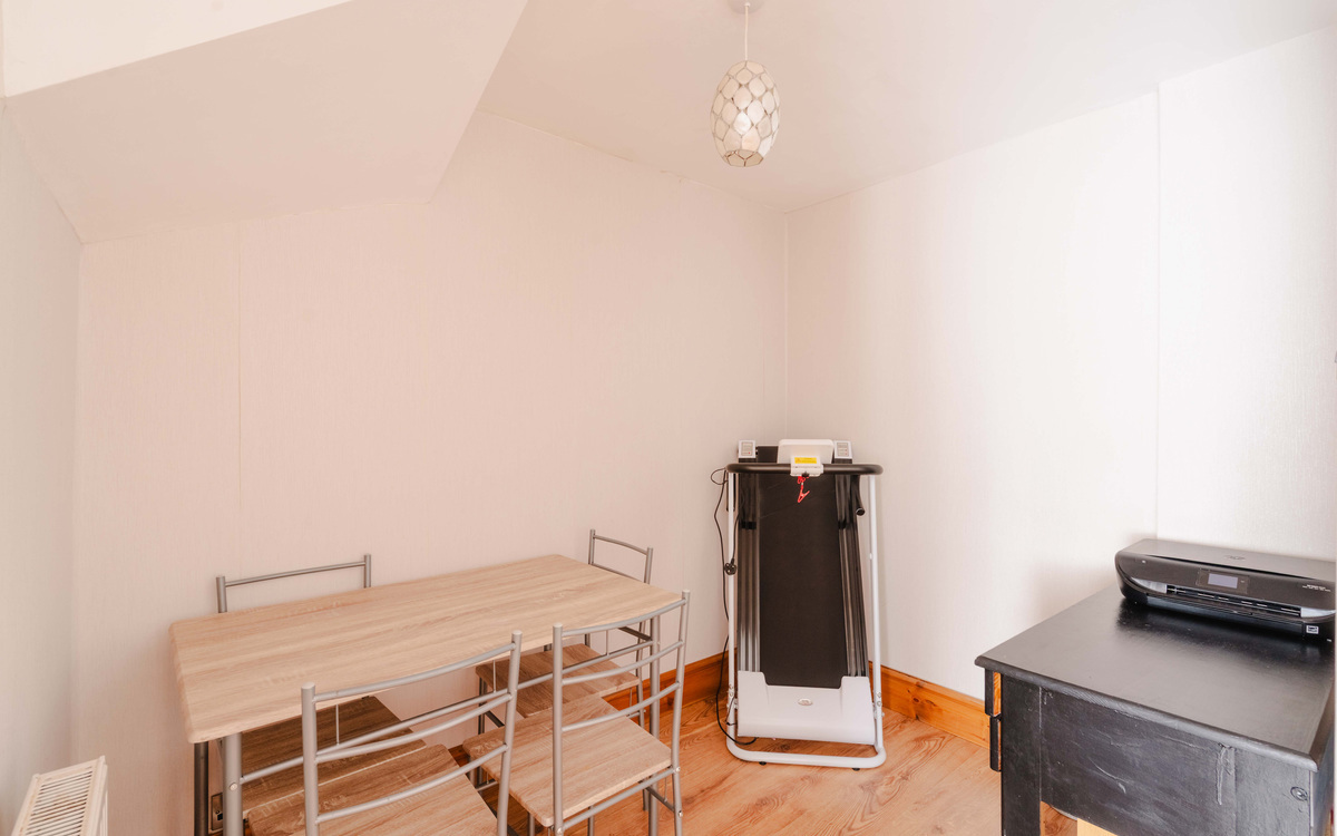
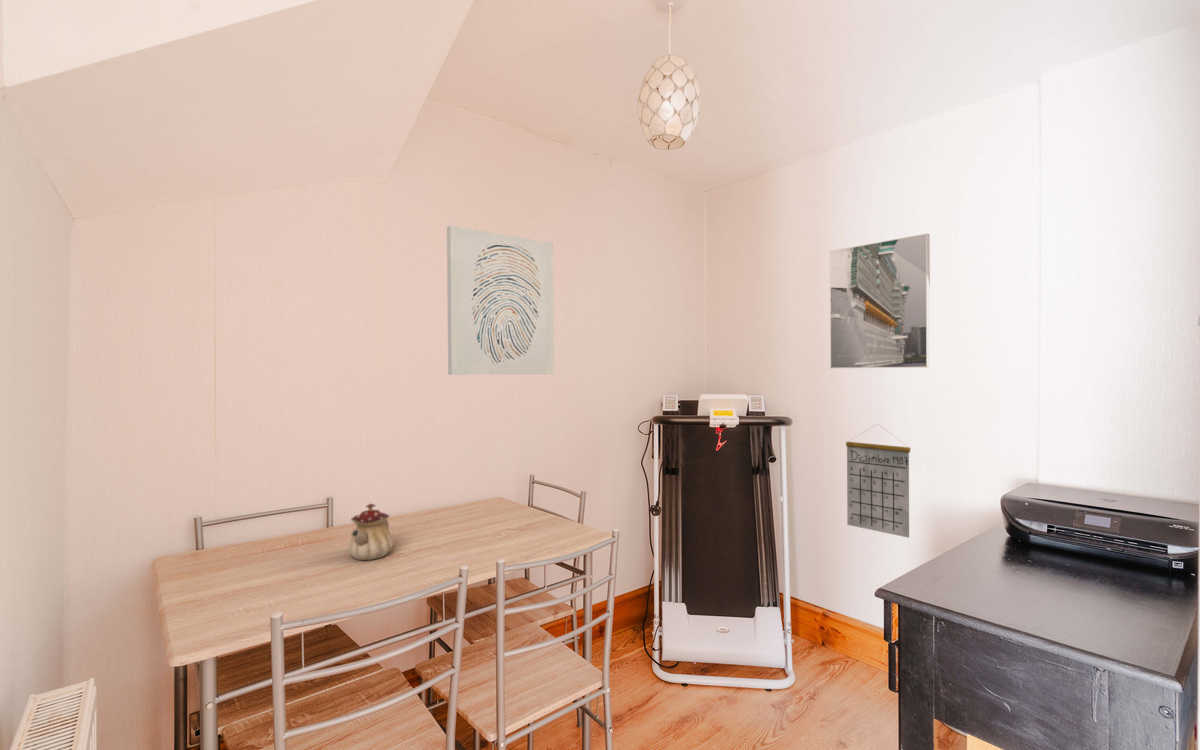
+ calendar (877, 477)
+ wall art (503, 305)
+ teapot (372, 528)
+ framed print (876, 305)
